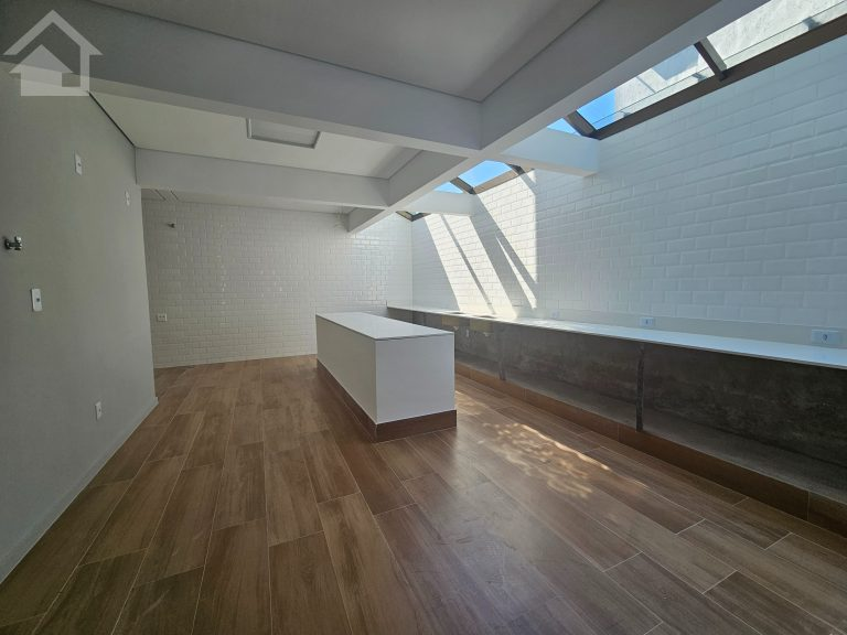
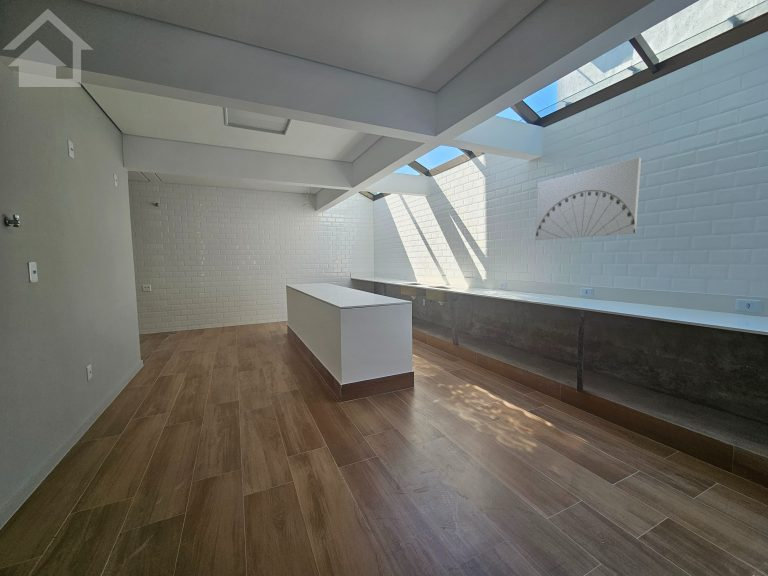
+ wall art (580, 204)
